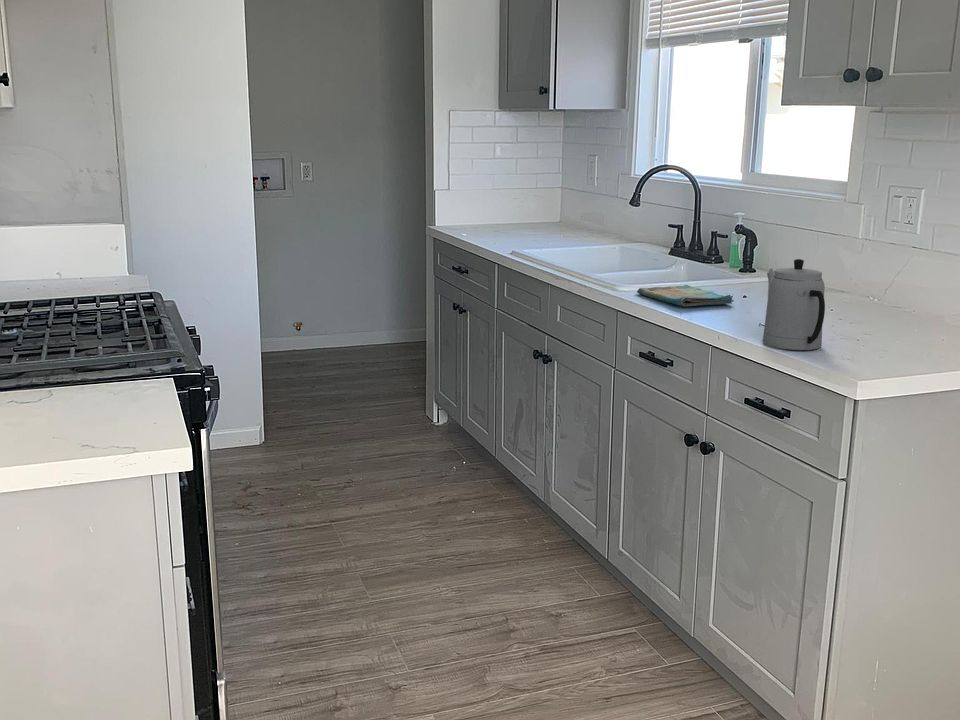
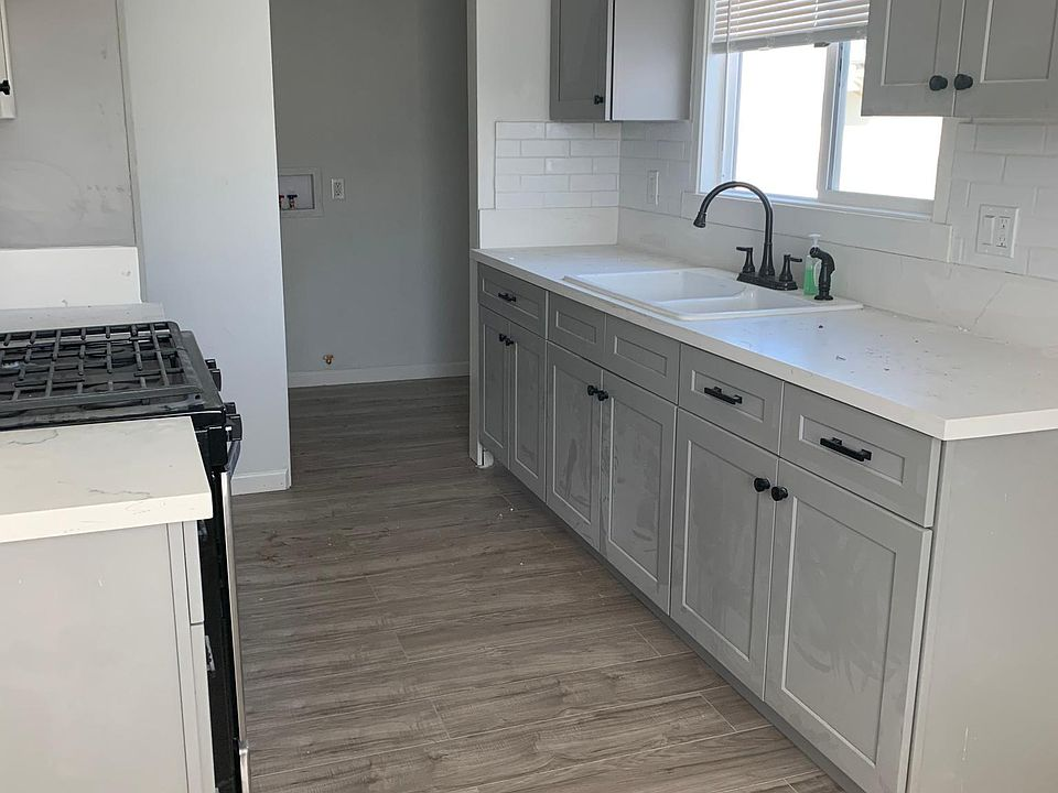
- teapot (793, 301)
- dish towel (683, 294)
